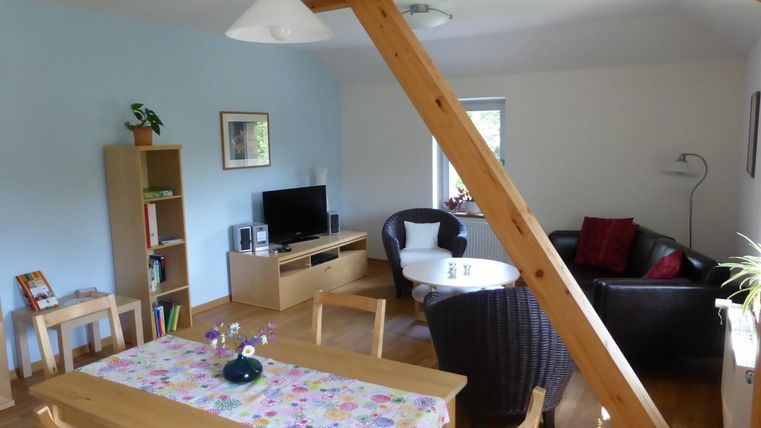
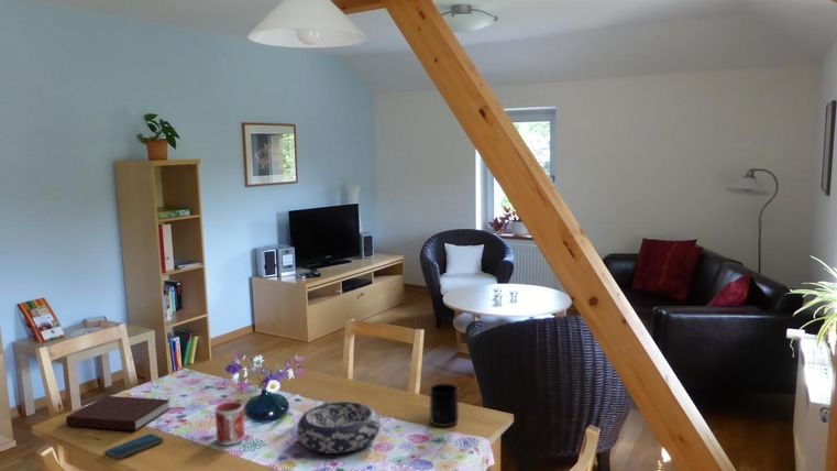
+ decorative bowl (339, 427)
+ notebook (120, 412)
+ mug (228, 426)
+ mug (444, 403)
+ smartphone (134, 446)
